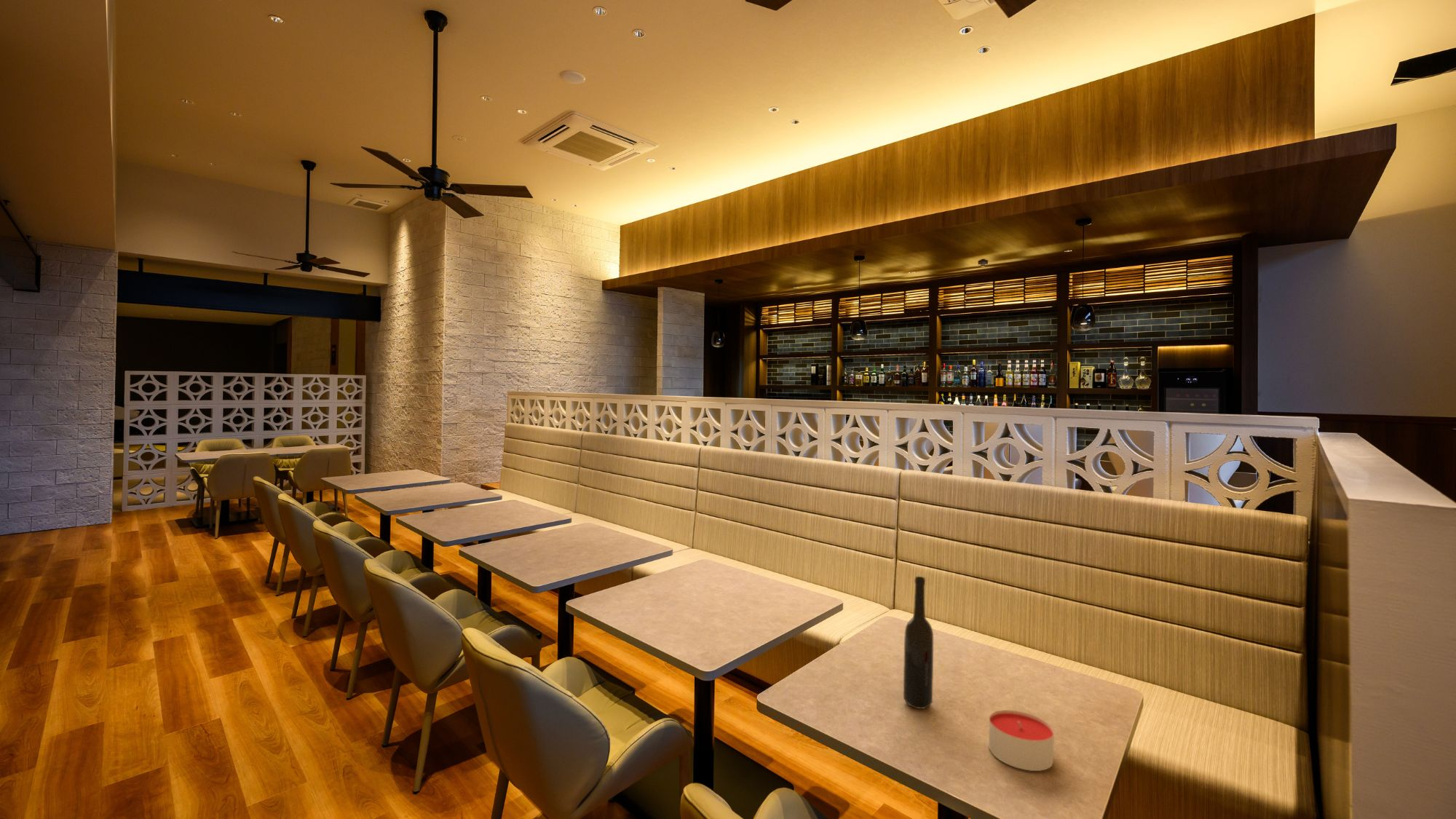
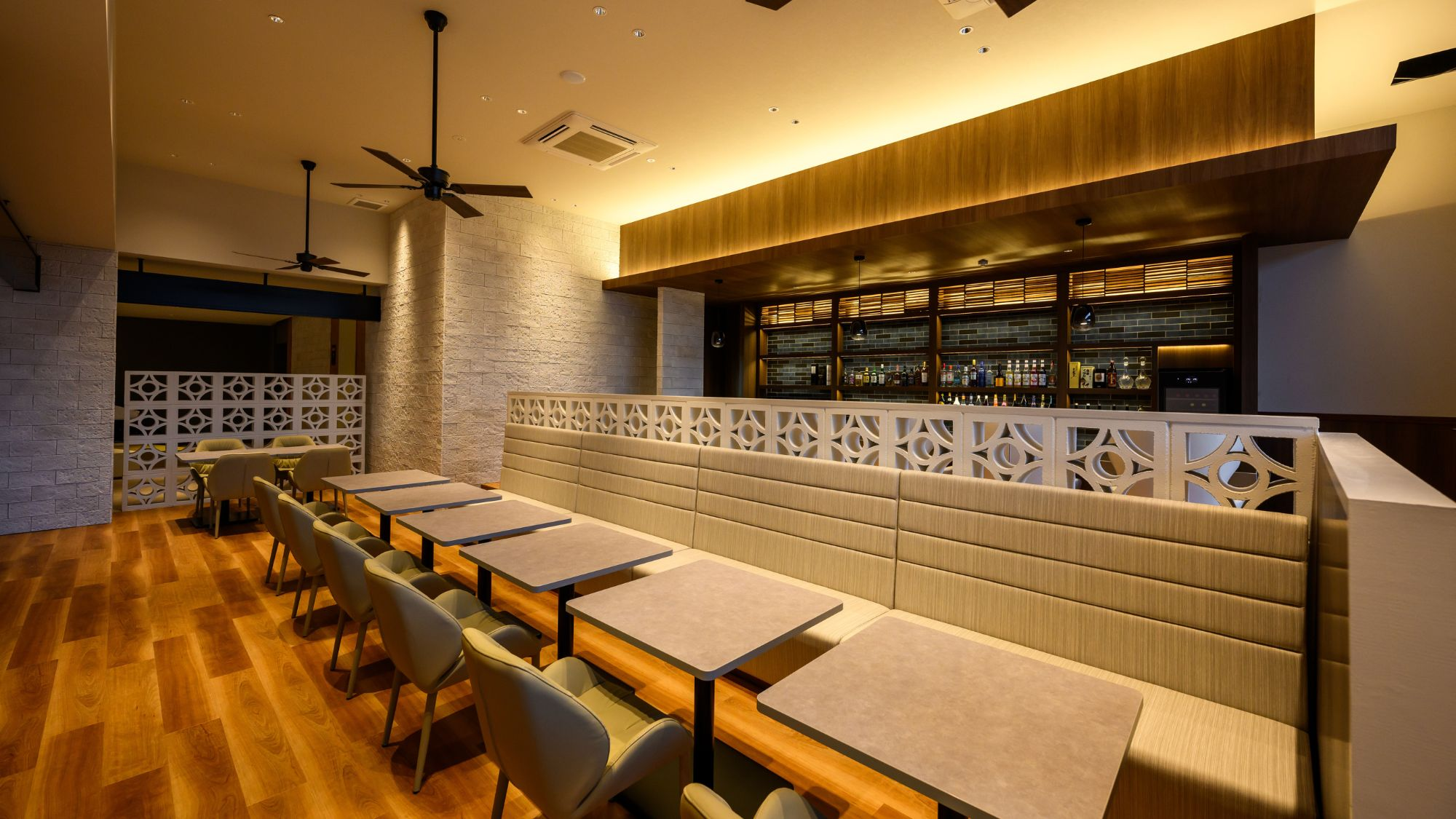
- candle (1020, 737)
- bottle (919, 641)
